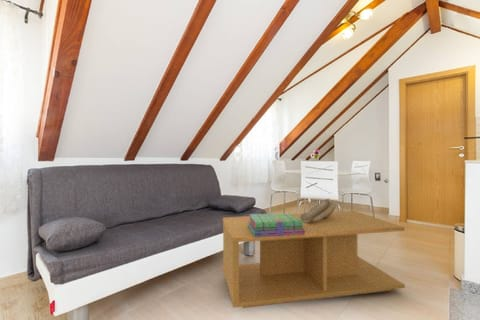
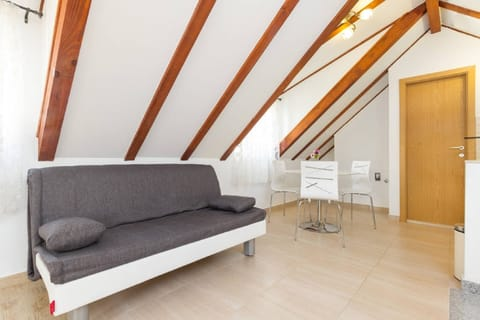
- decorative bowl (320, 210)
- stack of books (274, 223)
- coffee table (306, 253)
